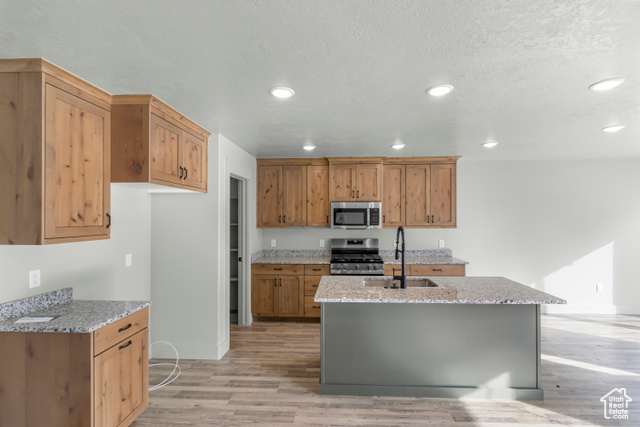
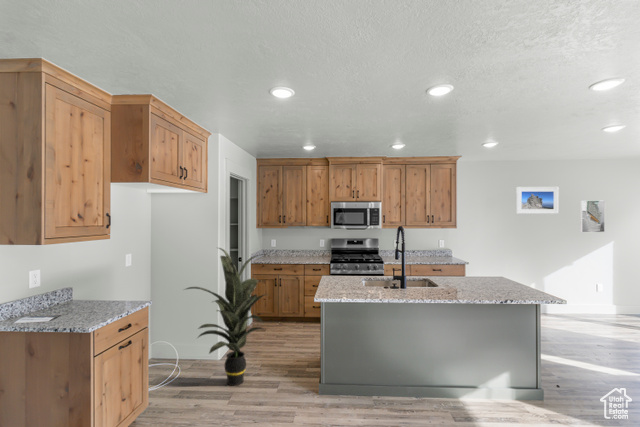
+ indoor plant (231, 313)
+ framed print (592, 216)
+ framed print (537, 200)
